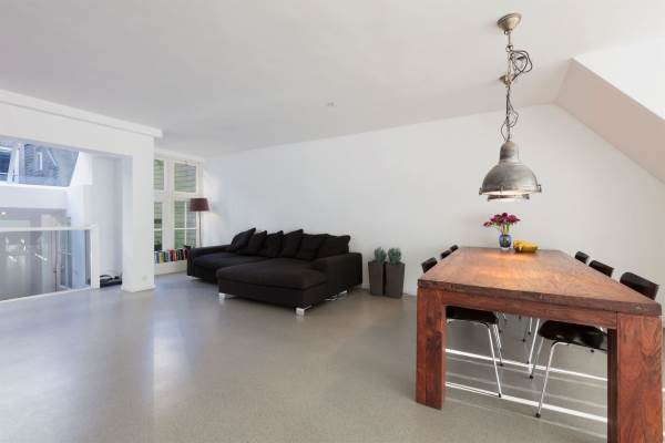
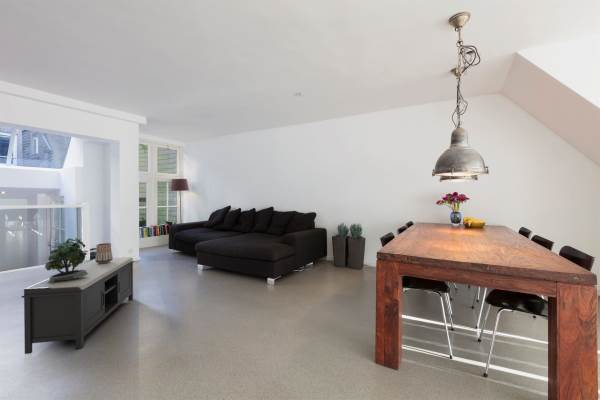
+ ceramic vessel (104, 253)
+ potted plant (69, 258)
+ bench (90, 294)
